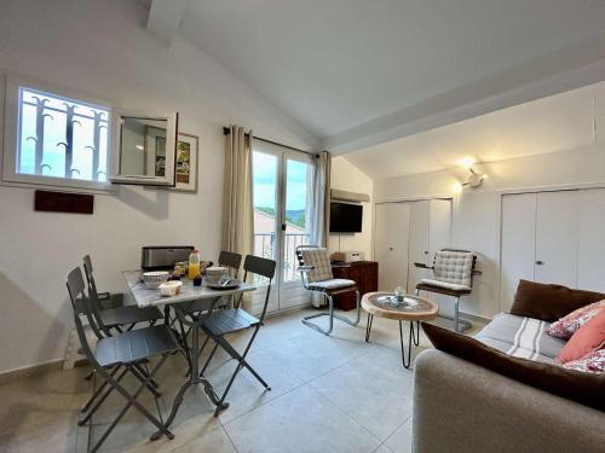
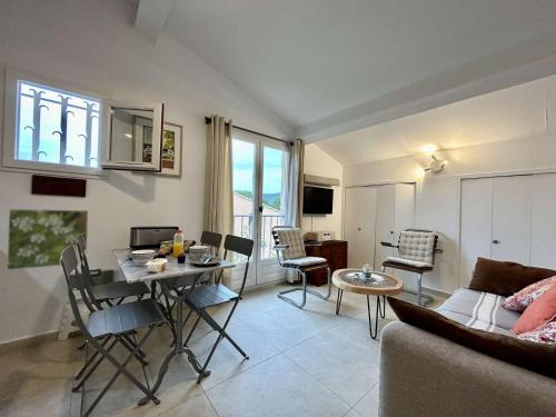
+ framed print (50, 237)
